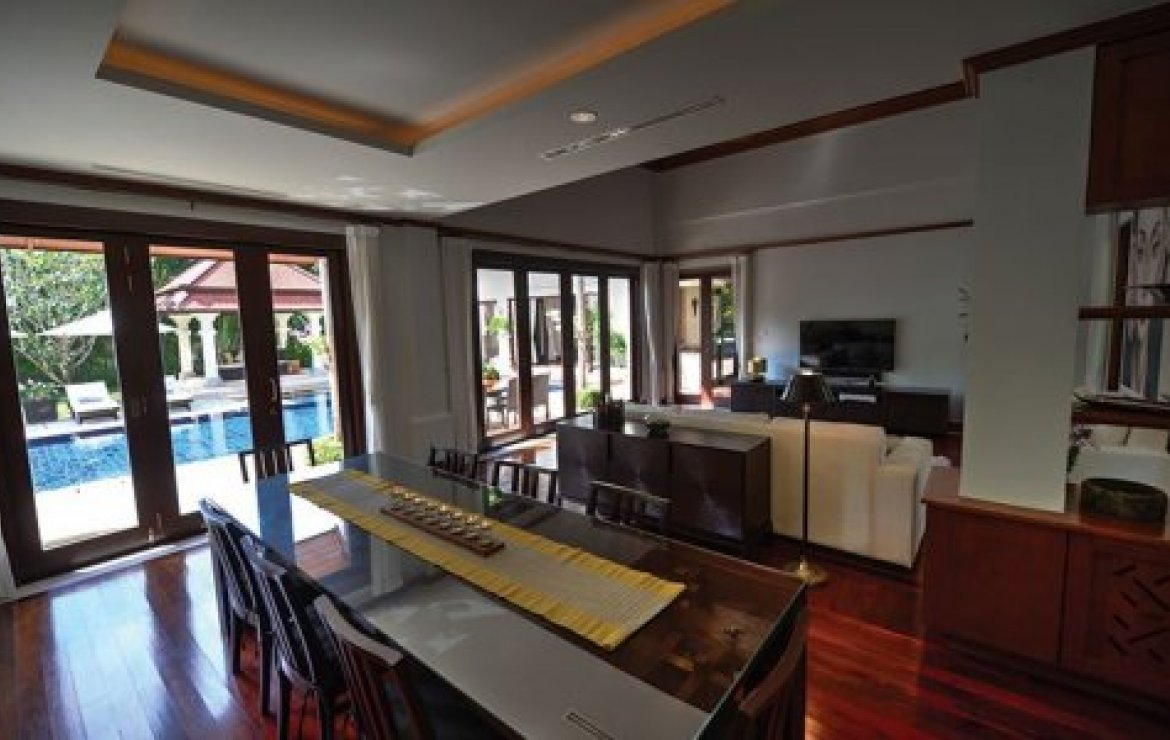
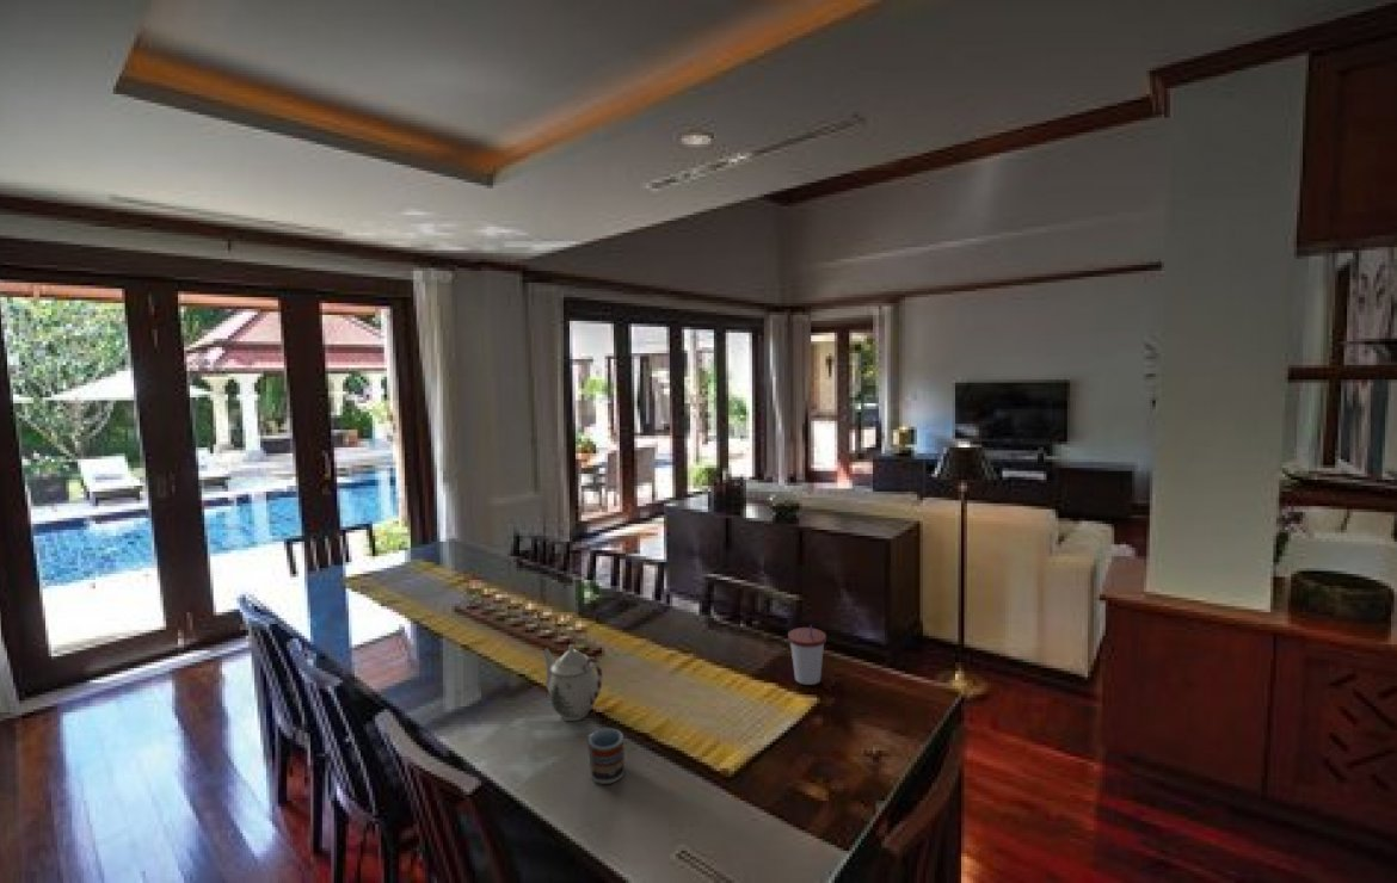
+ teapot (571, 678)
+ cup (807, 650)
+ cup (602, 753)
